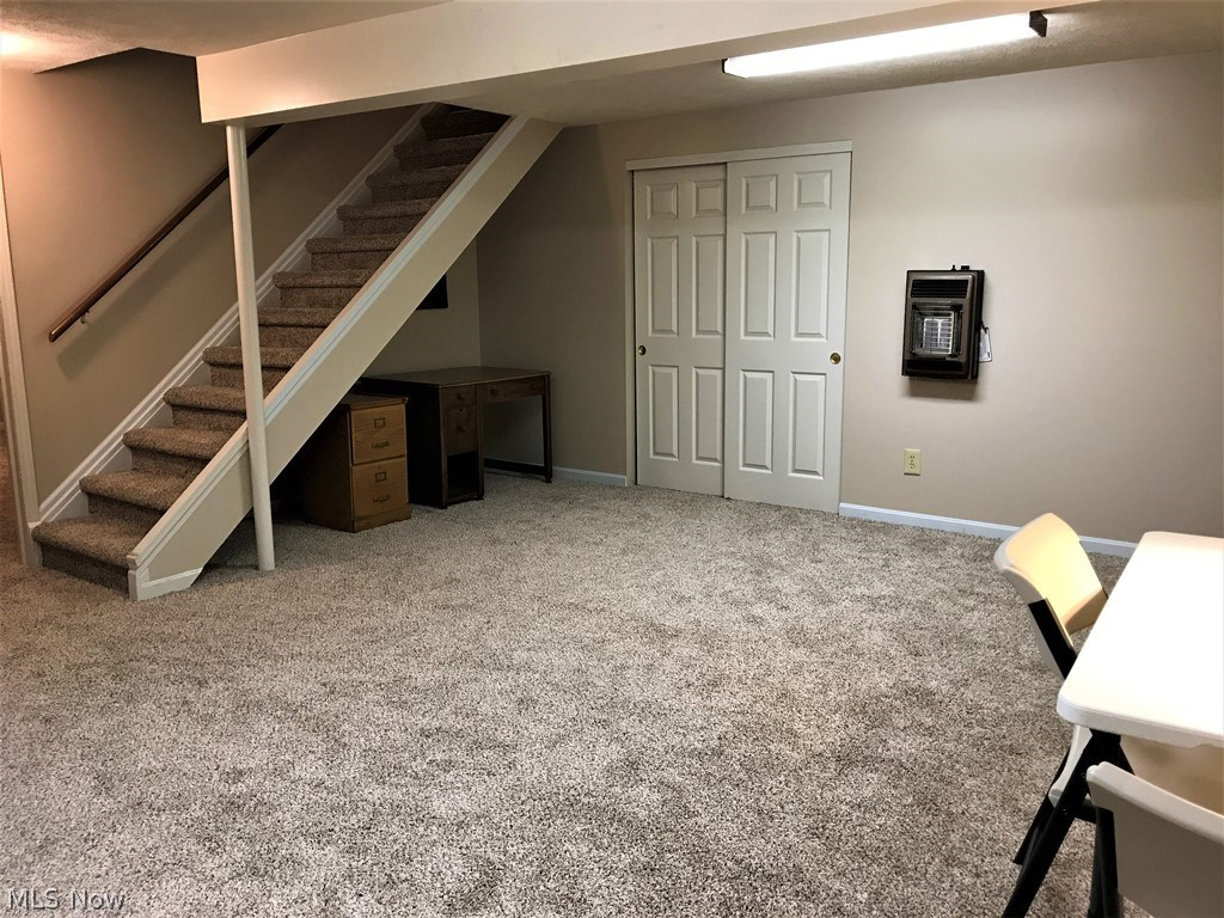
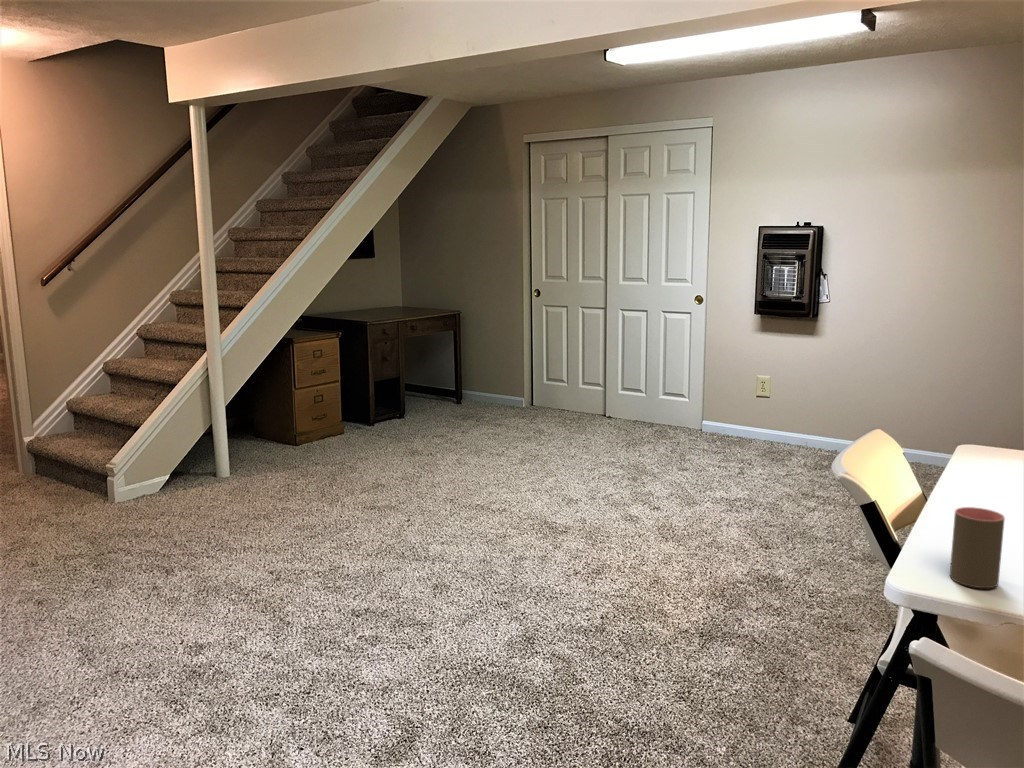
+ cup (976, 547)
